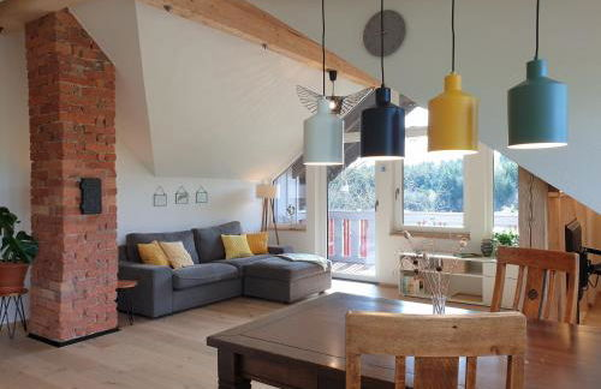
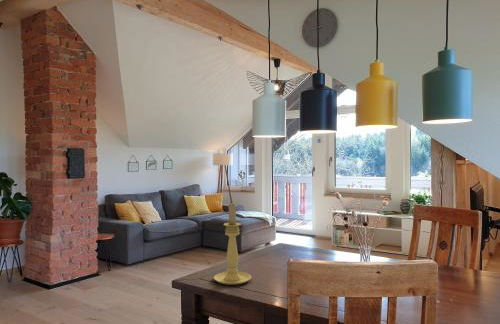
+ candle holder (232, 240)
